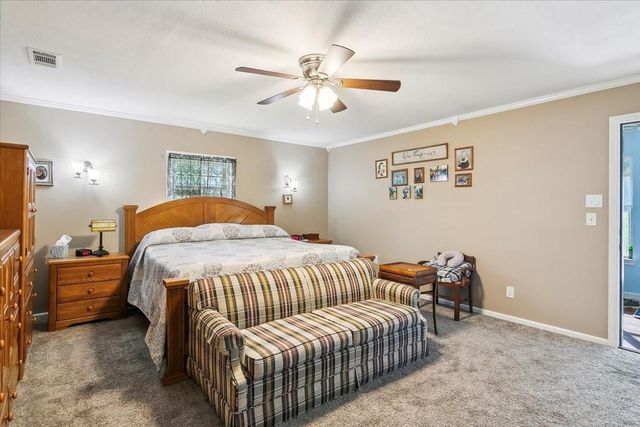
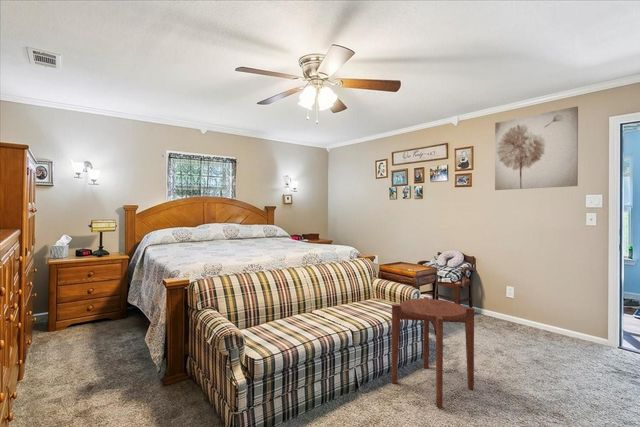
+ wall art (533, 151)
+ side table (428, 345)
